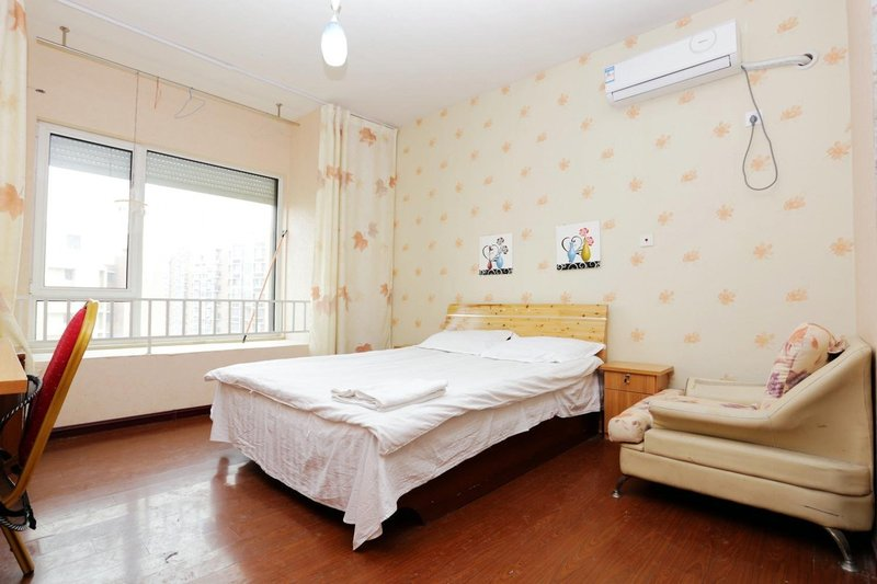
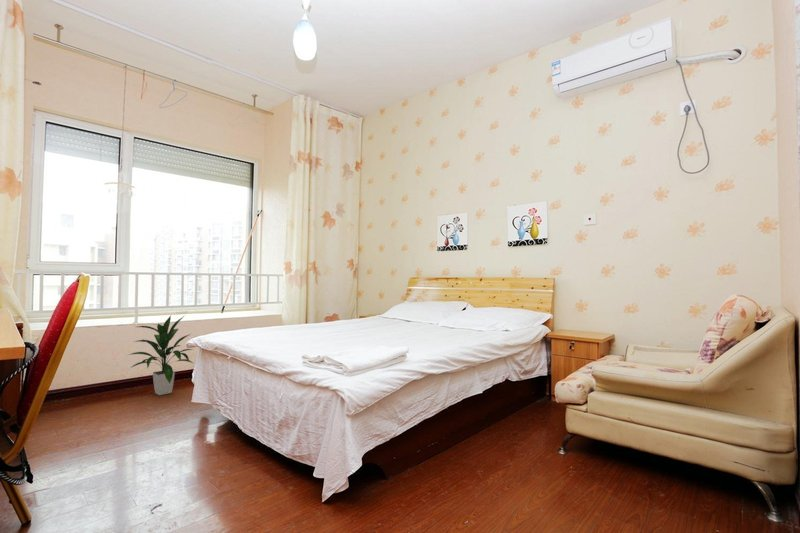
+ indoor plant (163, 354)
